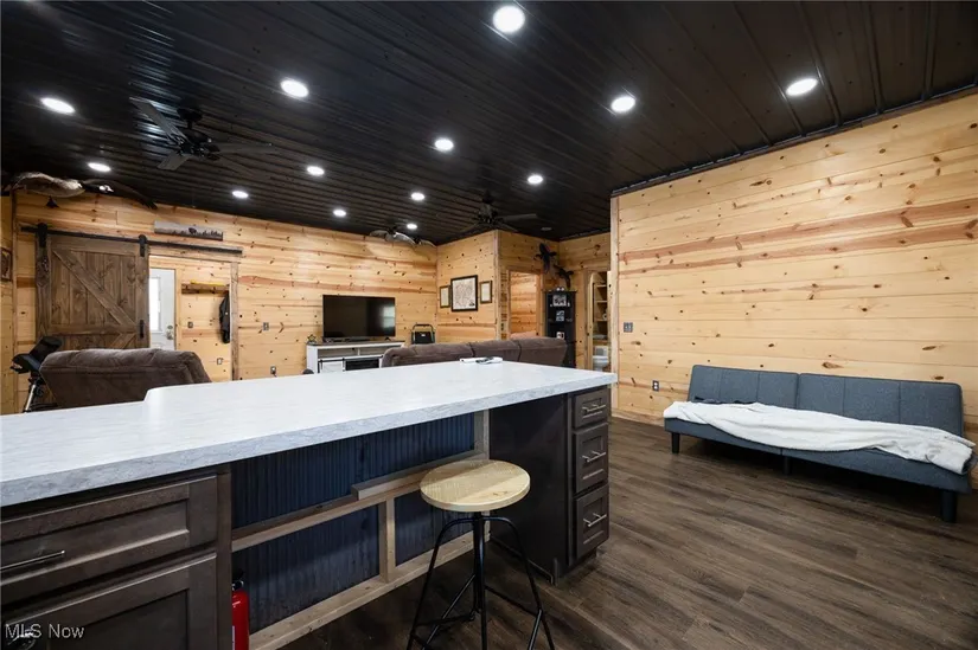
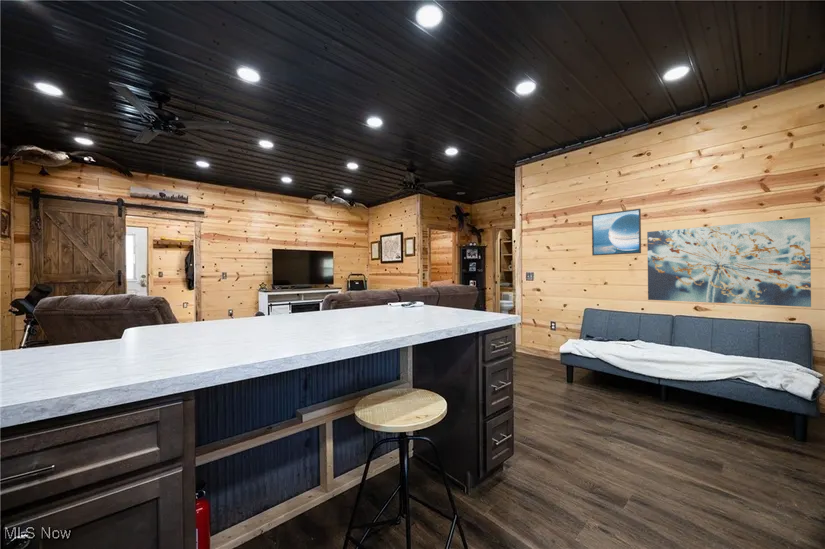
+ wall art (718, 264)
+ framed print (615, 233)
